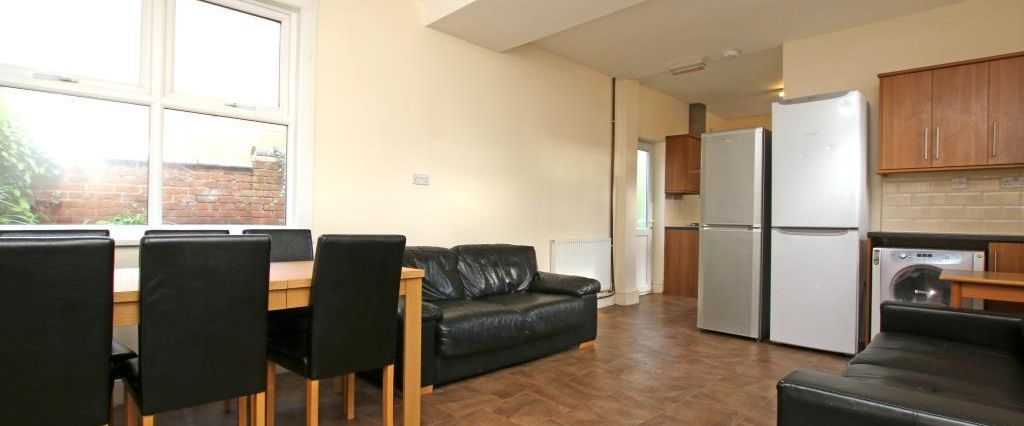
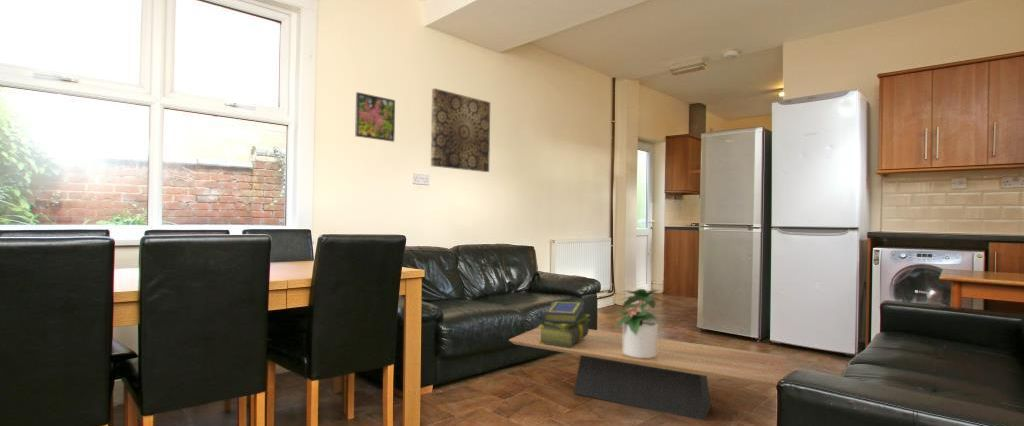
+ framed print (375, 117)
+ coffee table (640, 373)
+ stack of books (564, 322)
+ potted plant (640, 319)
+ wall art (462, 132)
